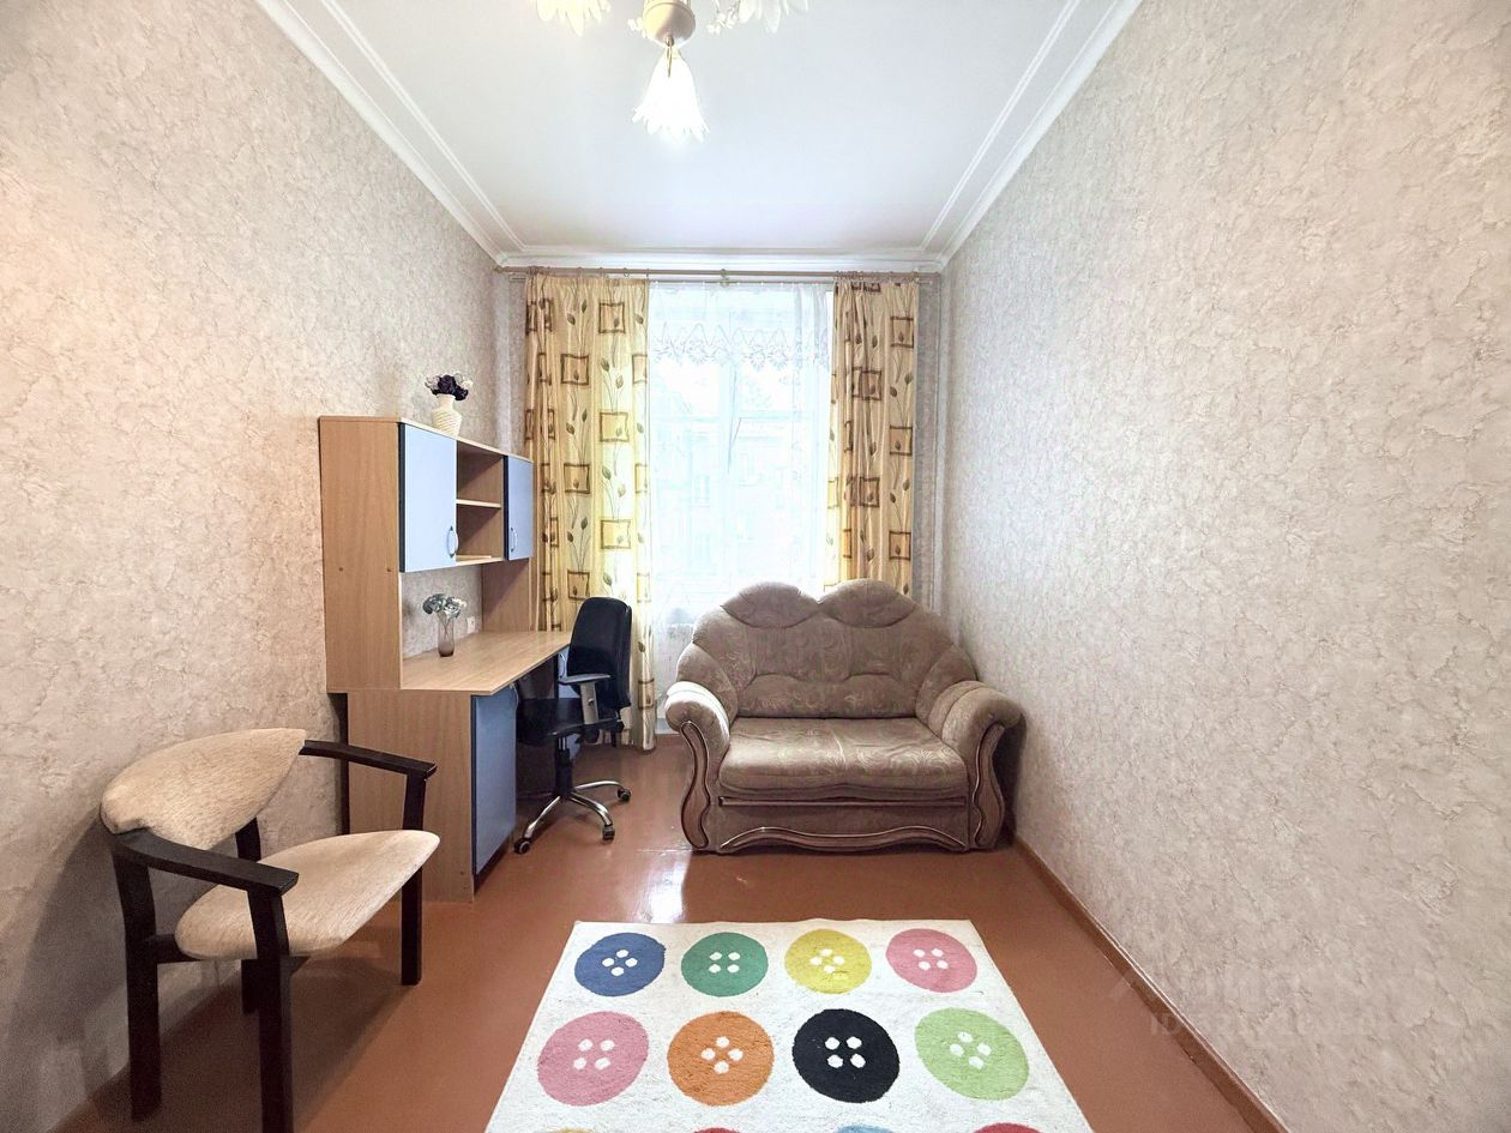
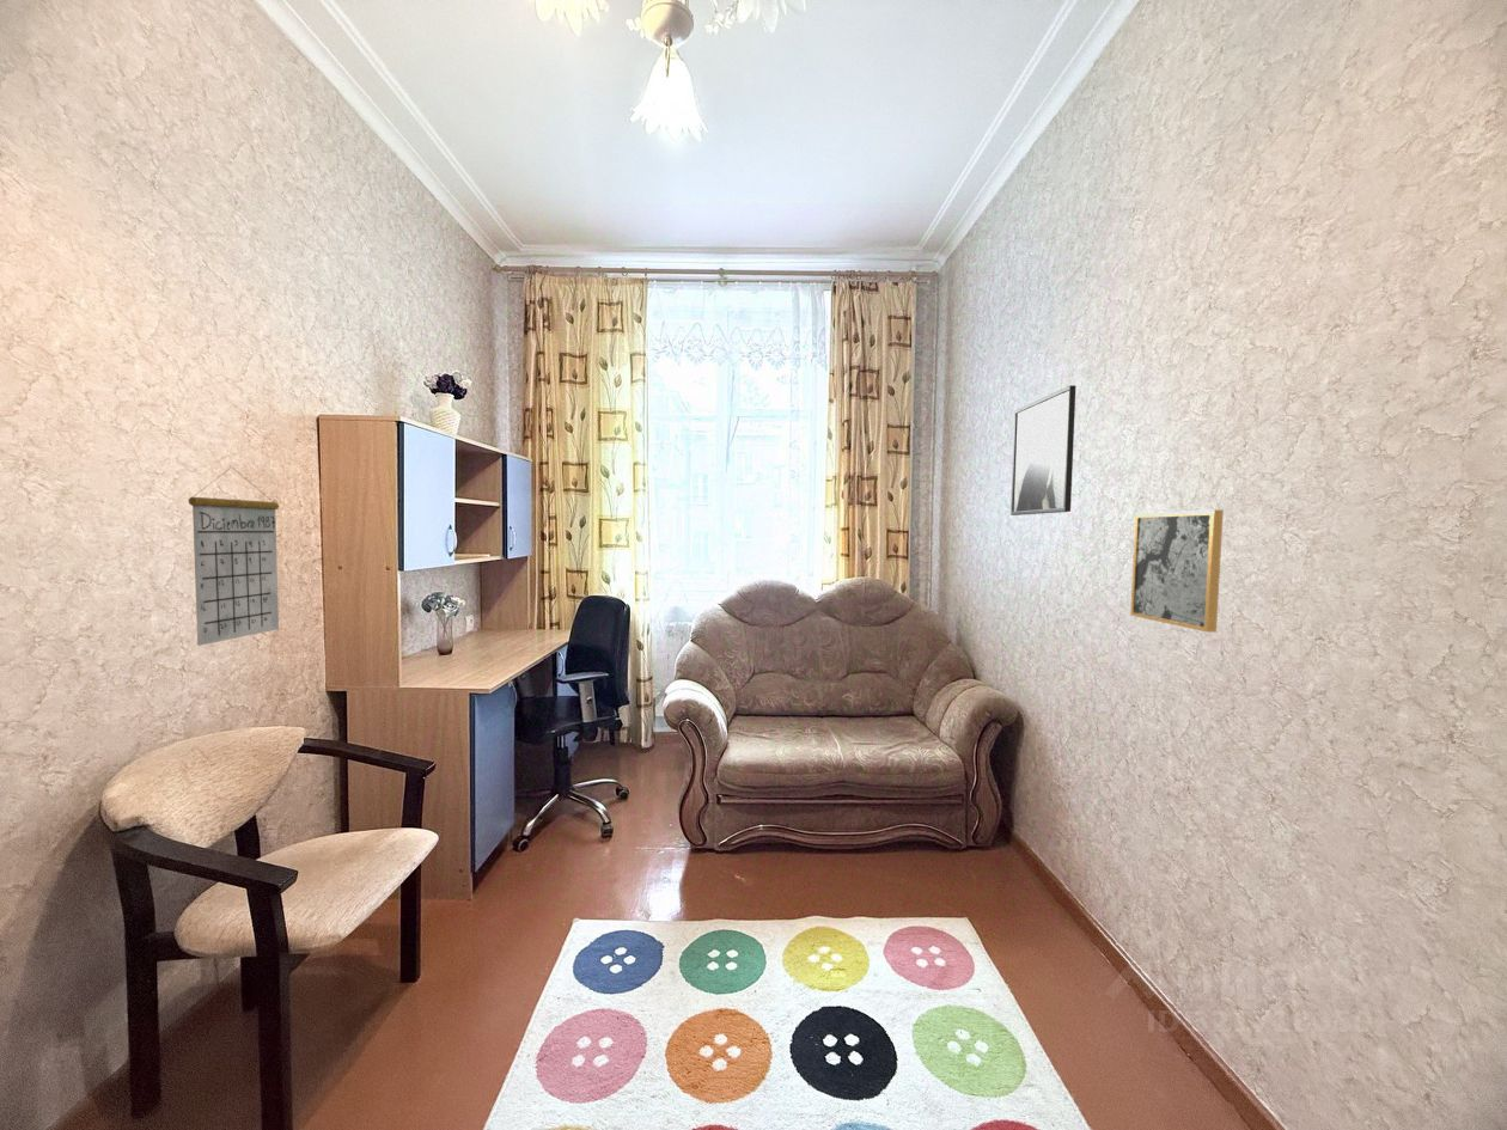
+ calendar (238, 552)
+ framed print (1039, 457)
+ wall art (1172, 567)
